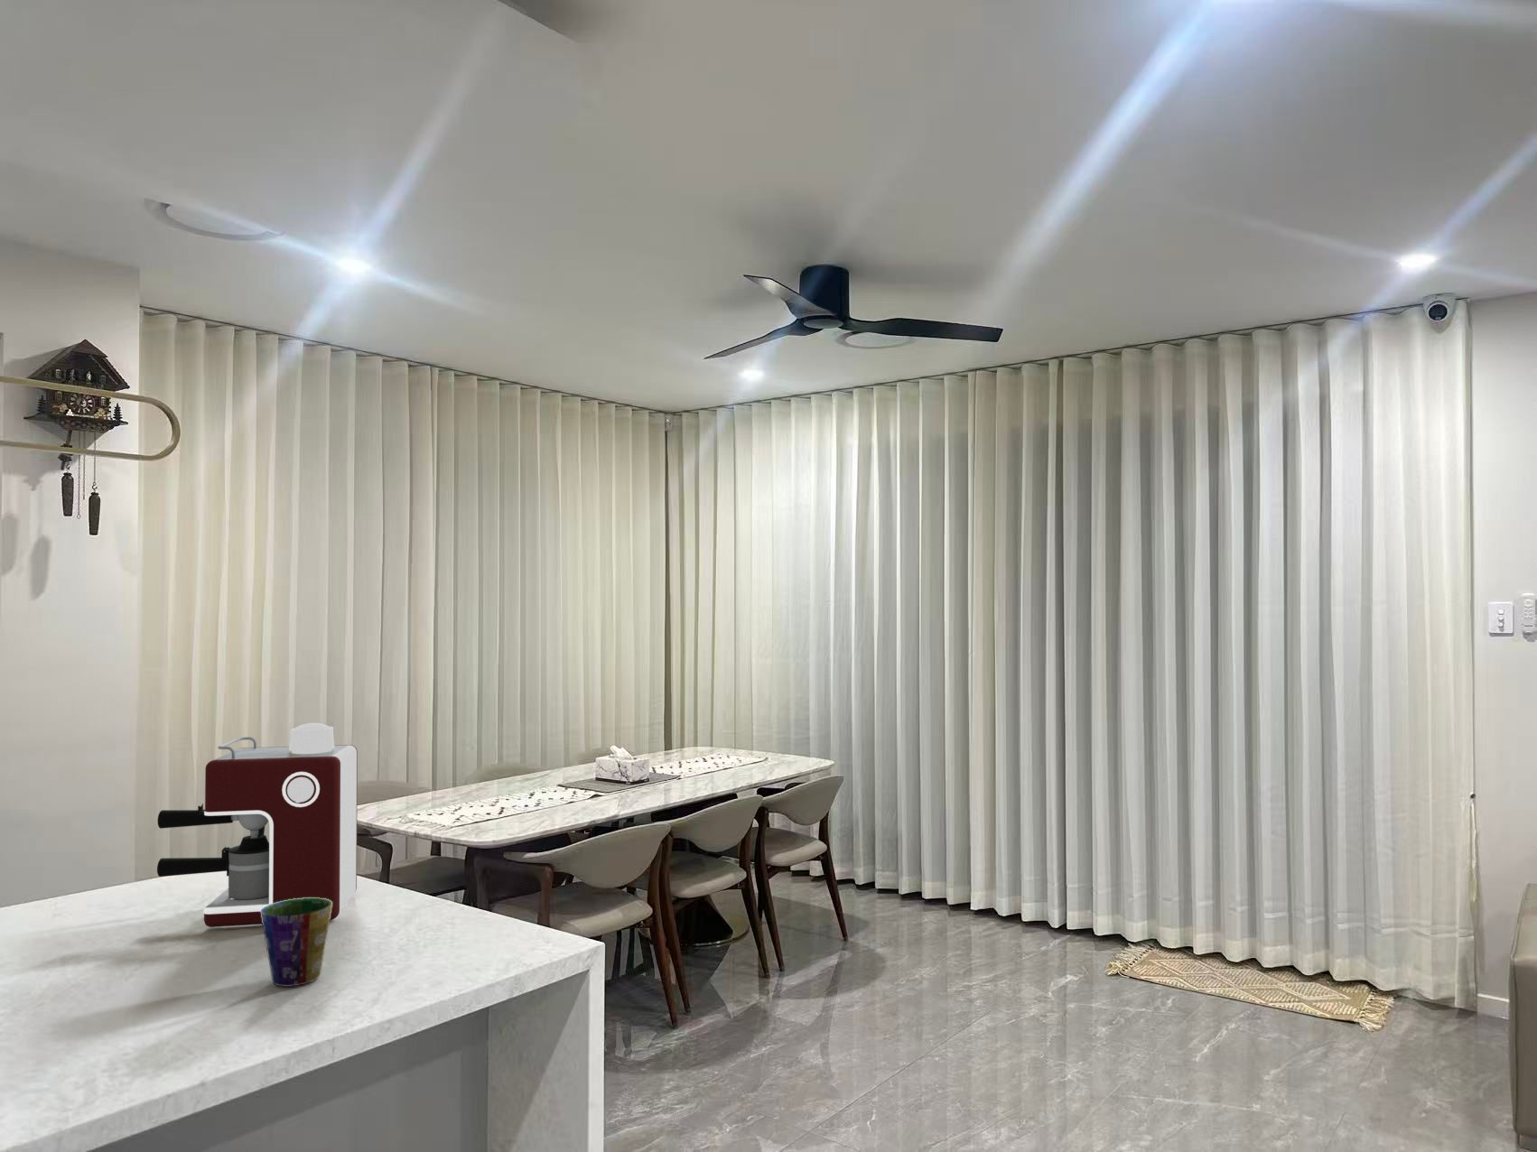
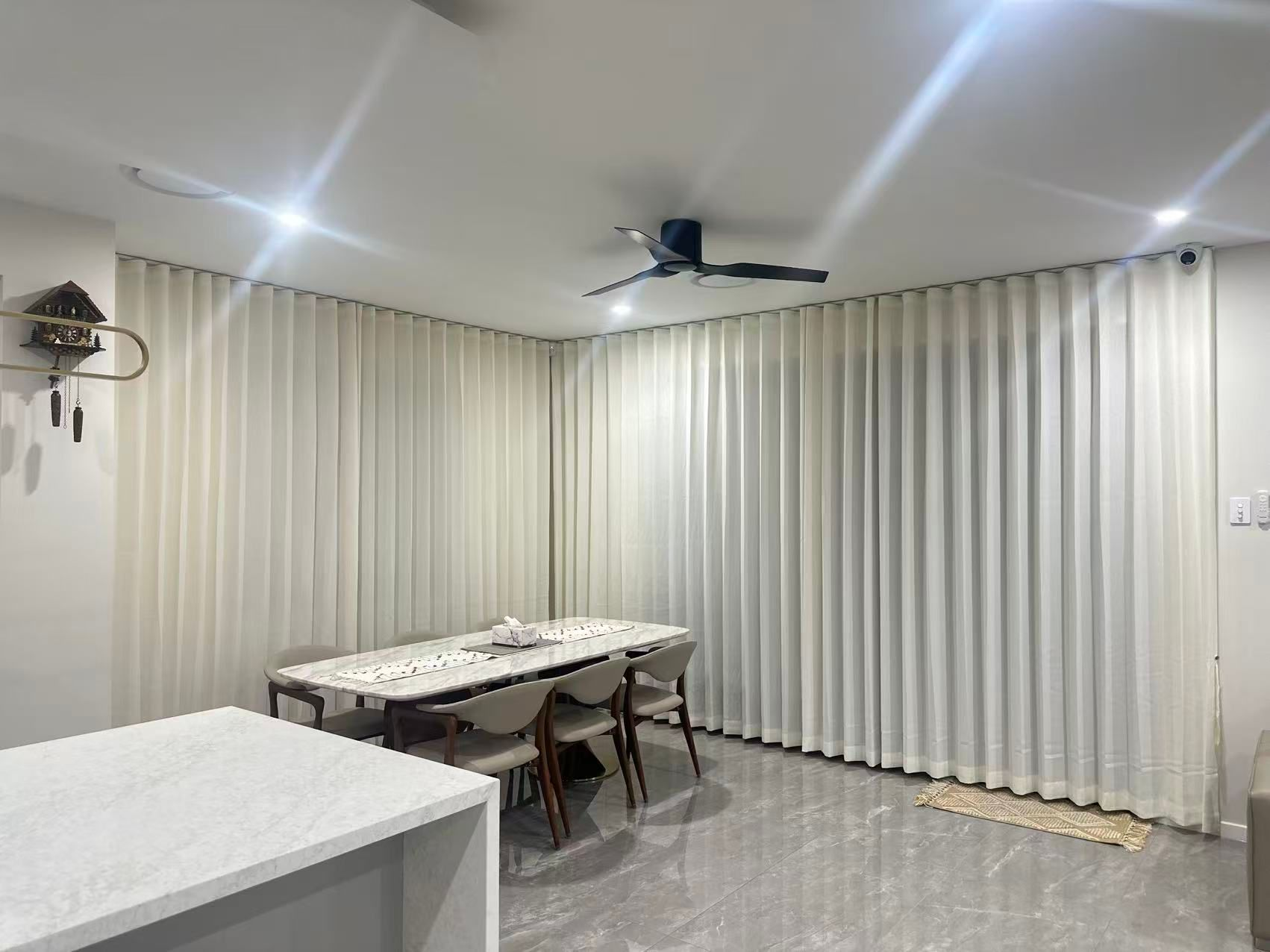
- cup (297, 945)
- coffee maker (254, 819)
